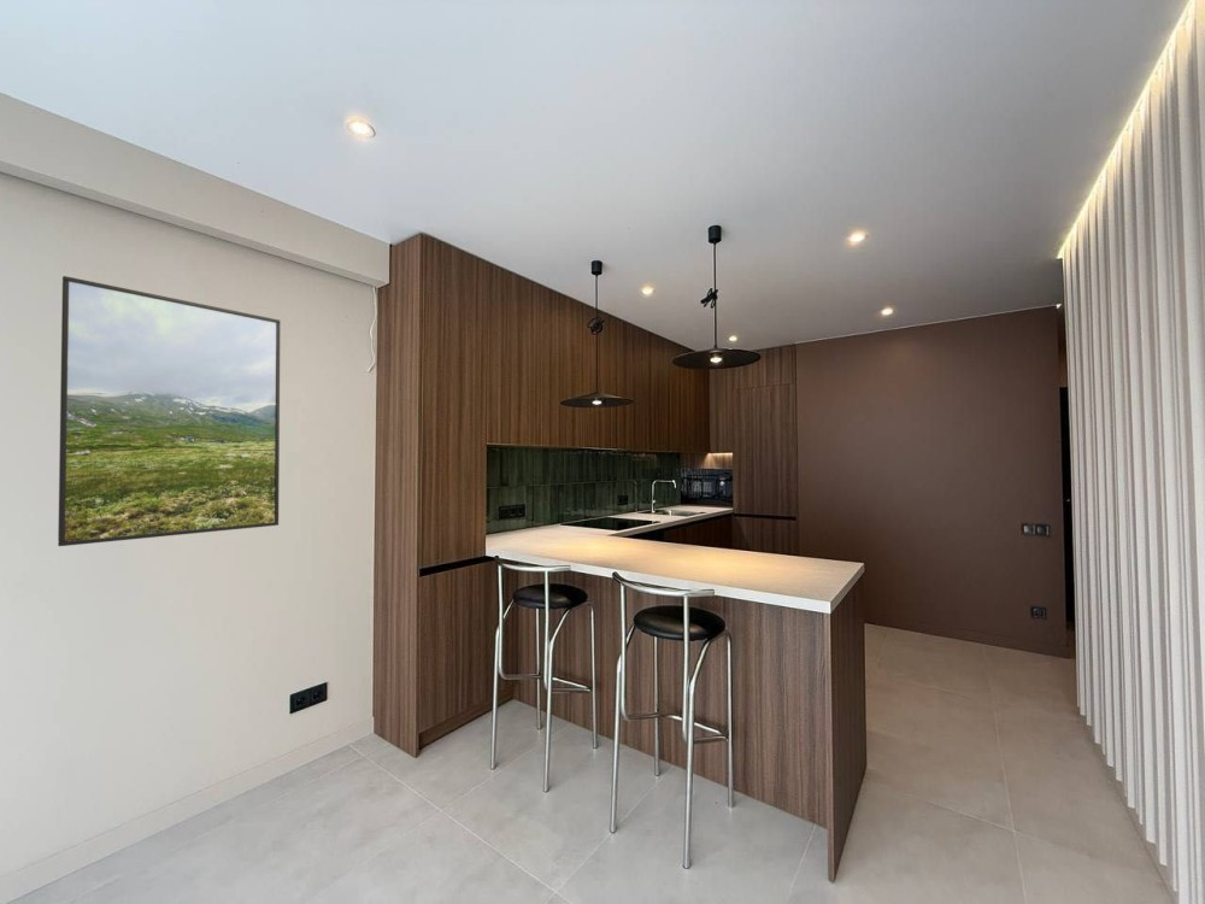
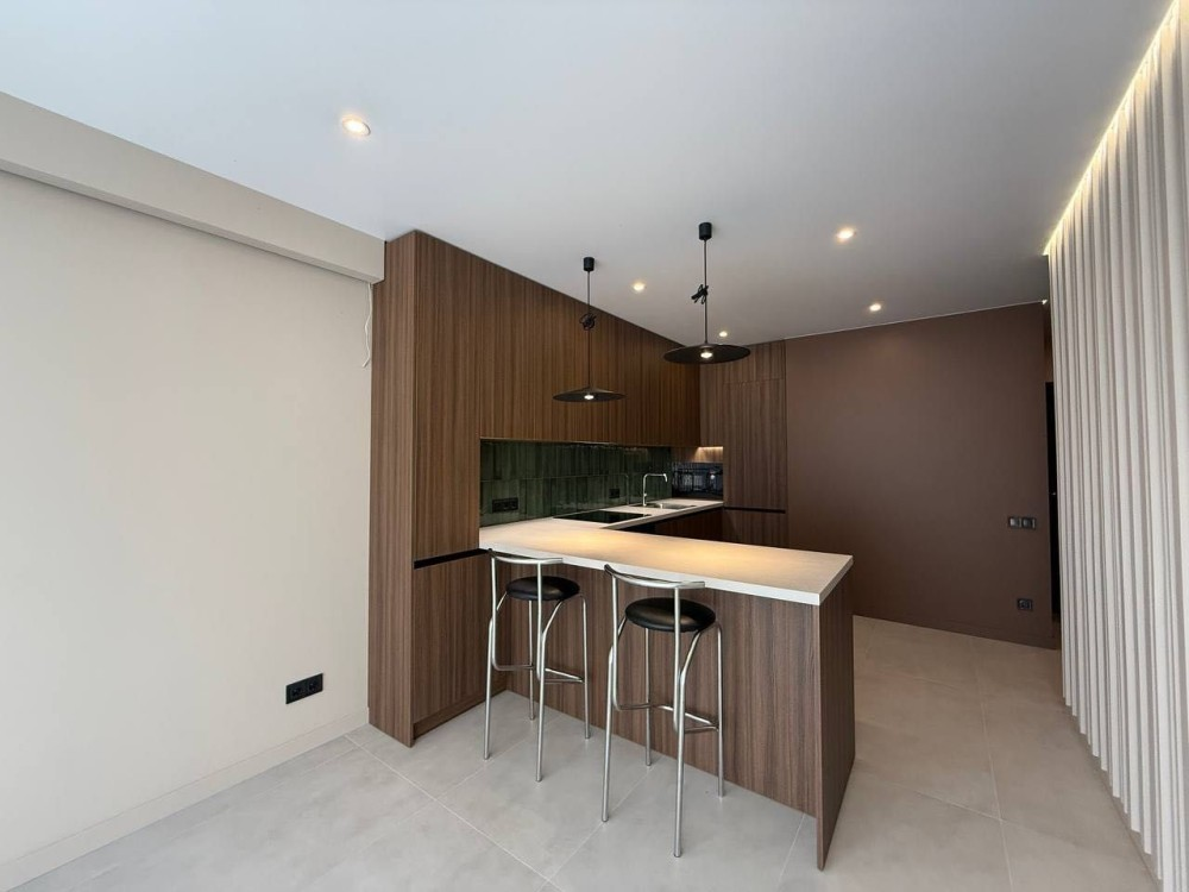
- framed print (184, 417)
